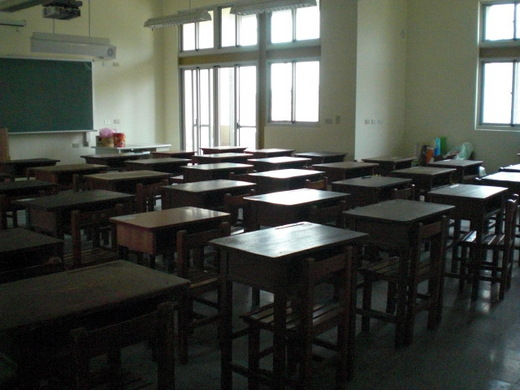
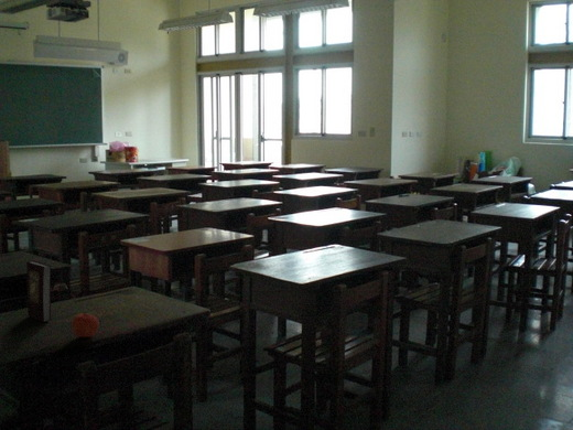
+ book (39, 290)
+ apple (85, 323)
